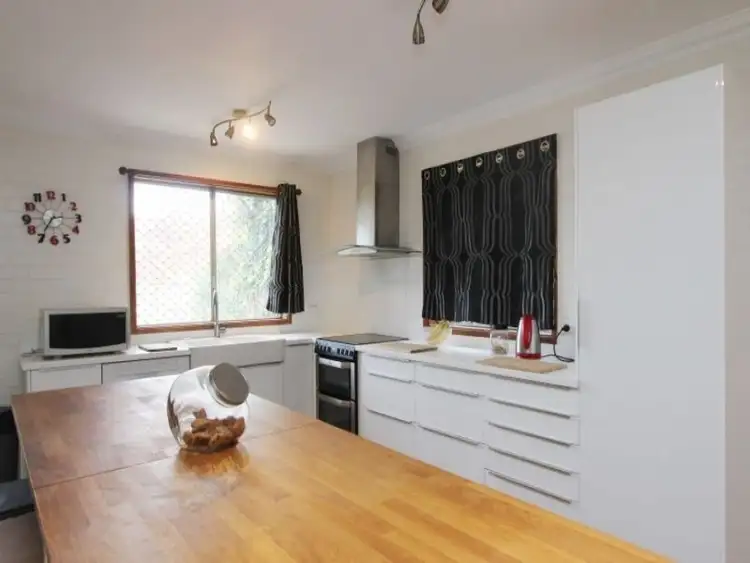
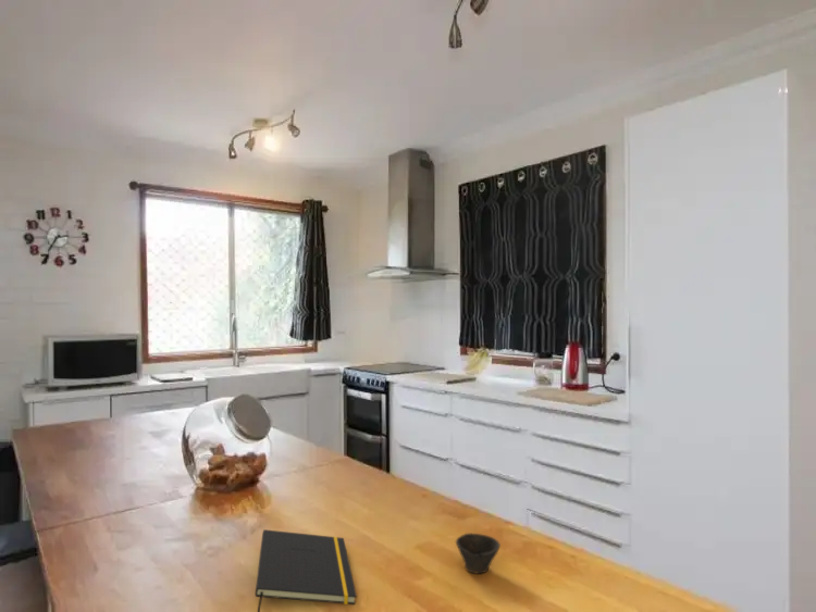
+ notepad (305, 563)
+ cup (477, 553)
